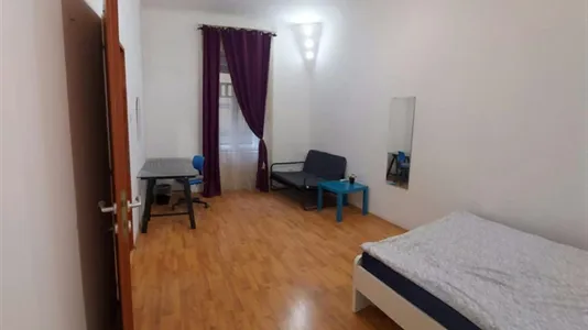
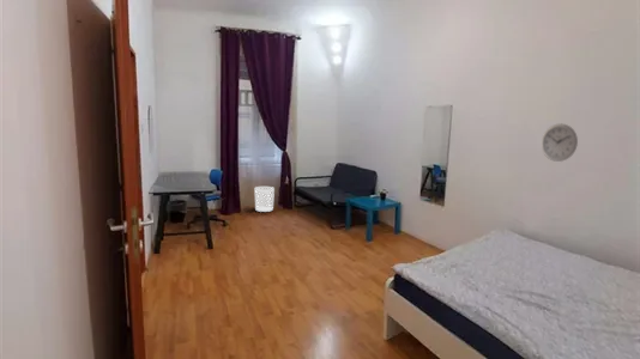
+ wall clock (557, 142)
+ waste bin (264, 199)
